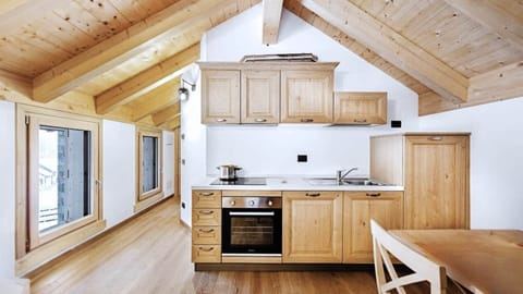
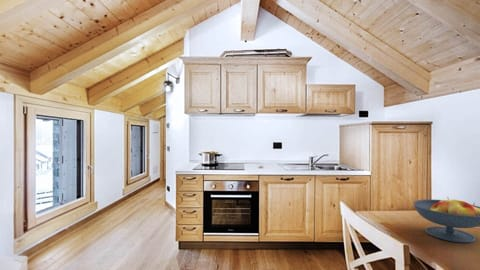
+ fruit bowl (449, 215)
